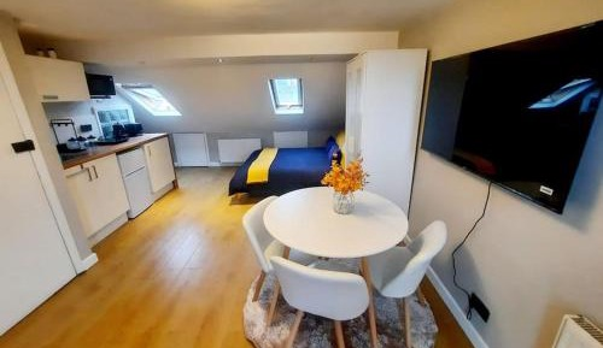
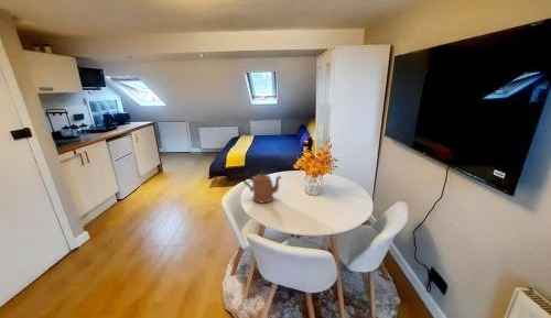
+ coffeepot (261, 184)
